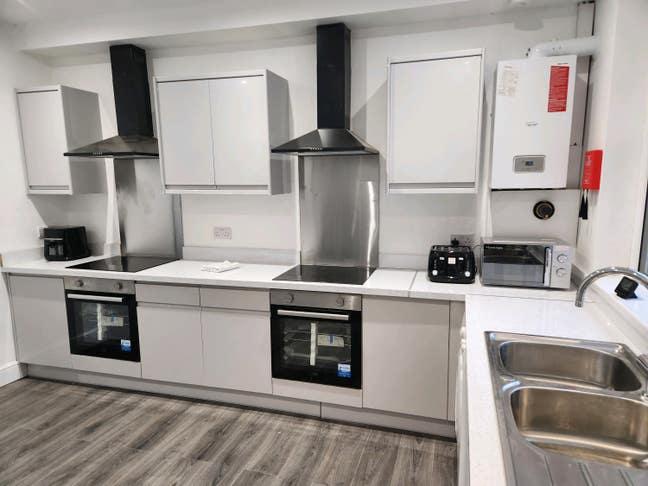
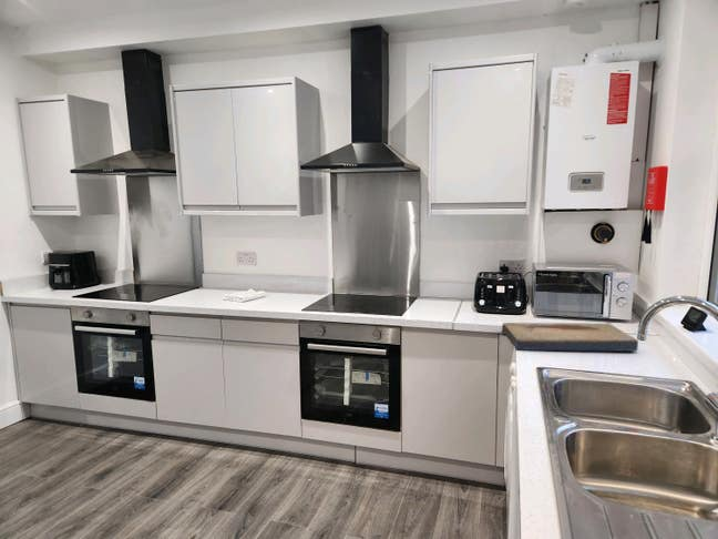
+ fish fossil (565, 335)
